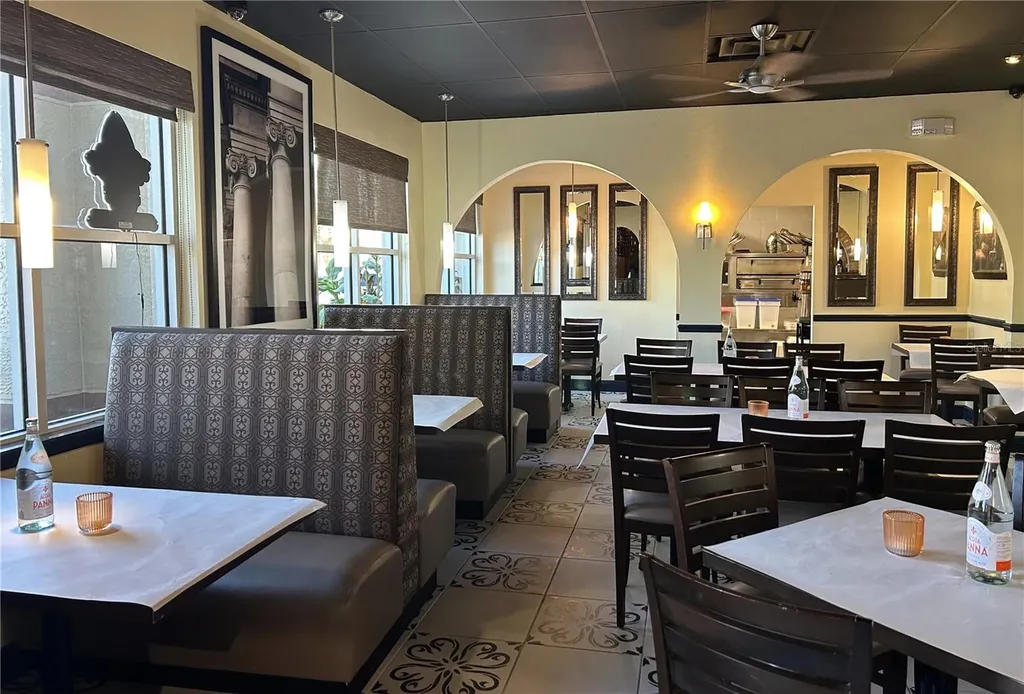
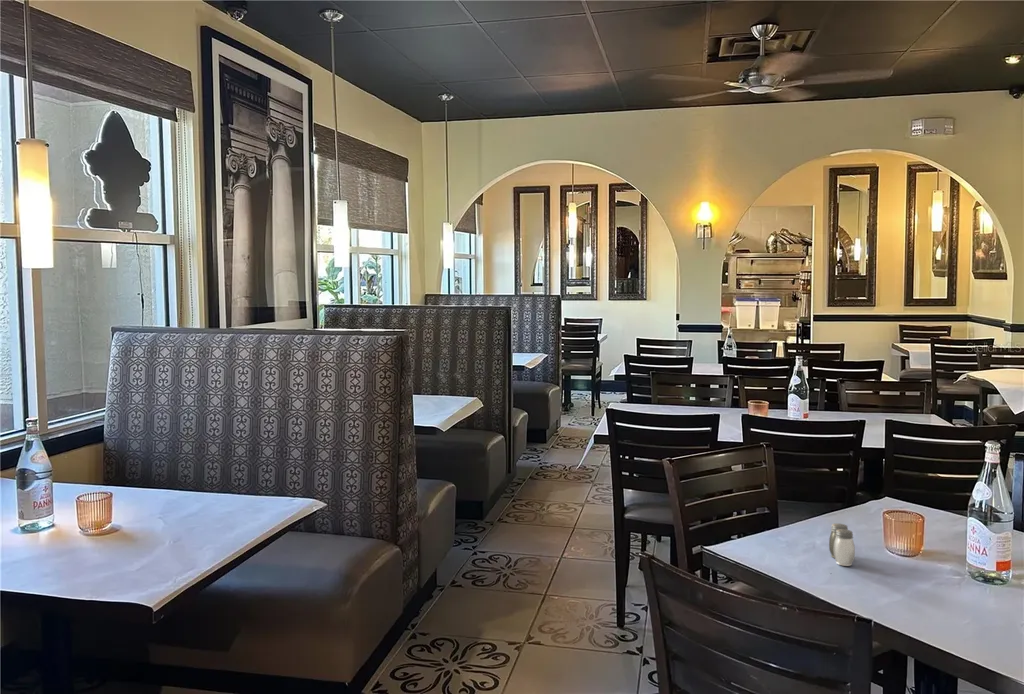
+ salt and pepper shaker (841, 543)
